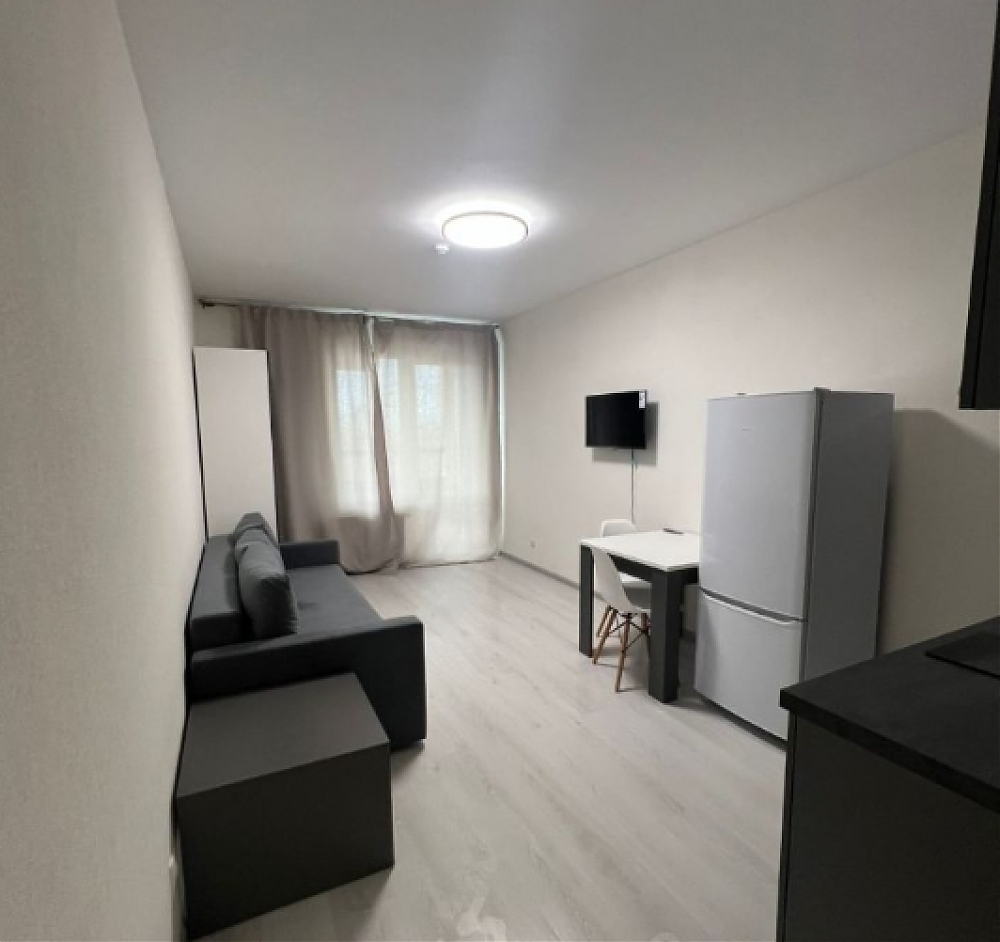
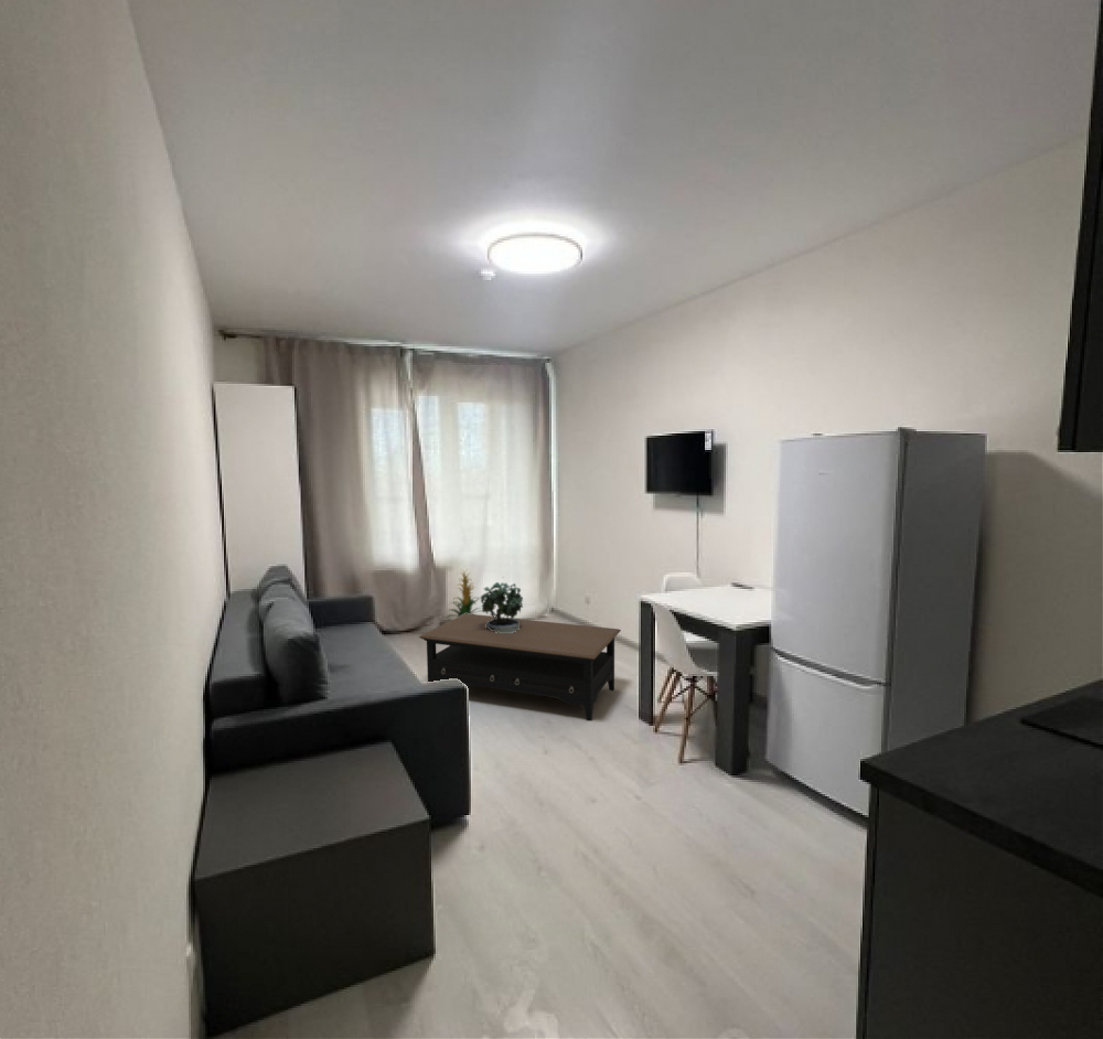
+ indoor plant (465, 600)
+ coffee table (522, 662)
+ potted plant (502, 602)
